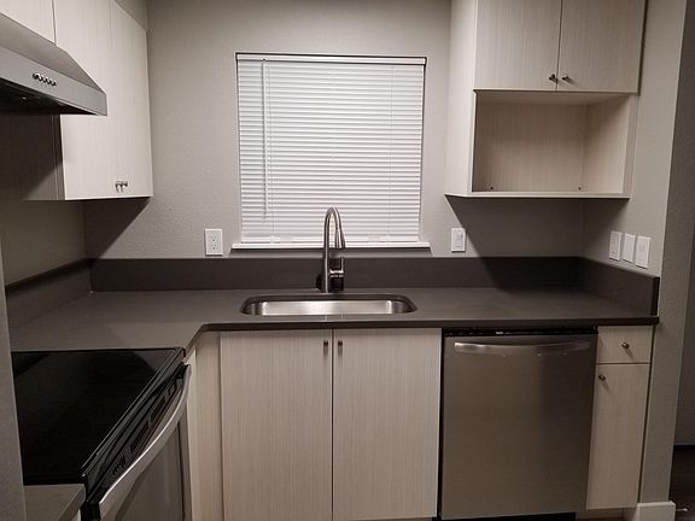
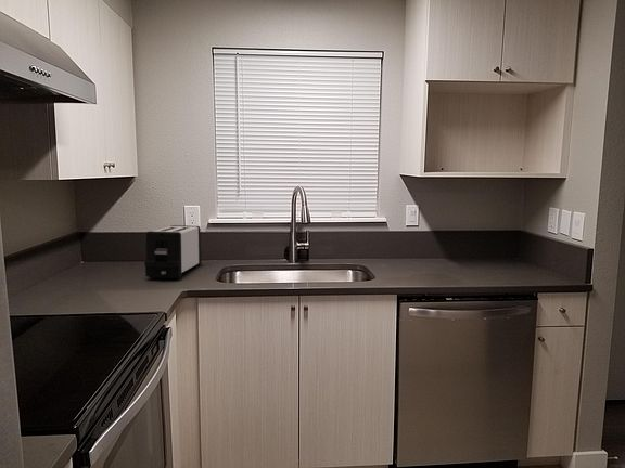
+ toaster (175, 250)
